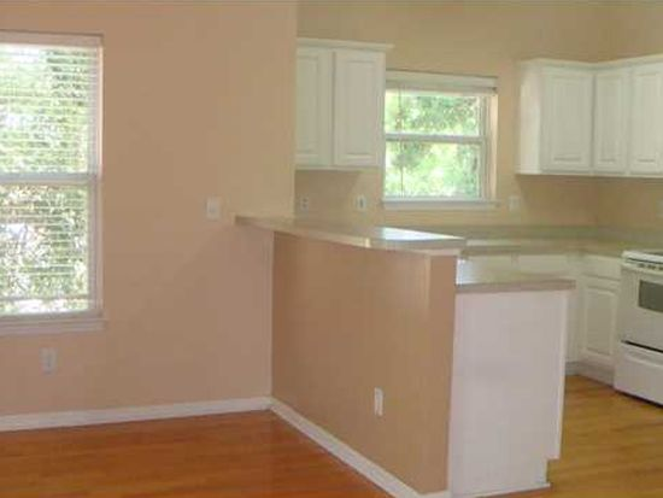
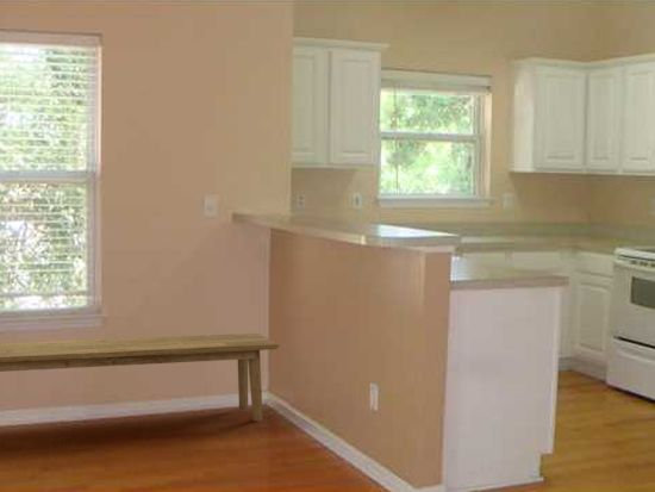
+ bench (112, 365)
